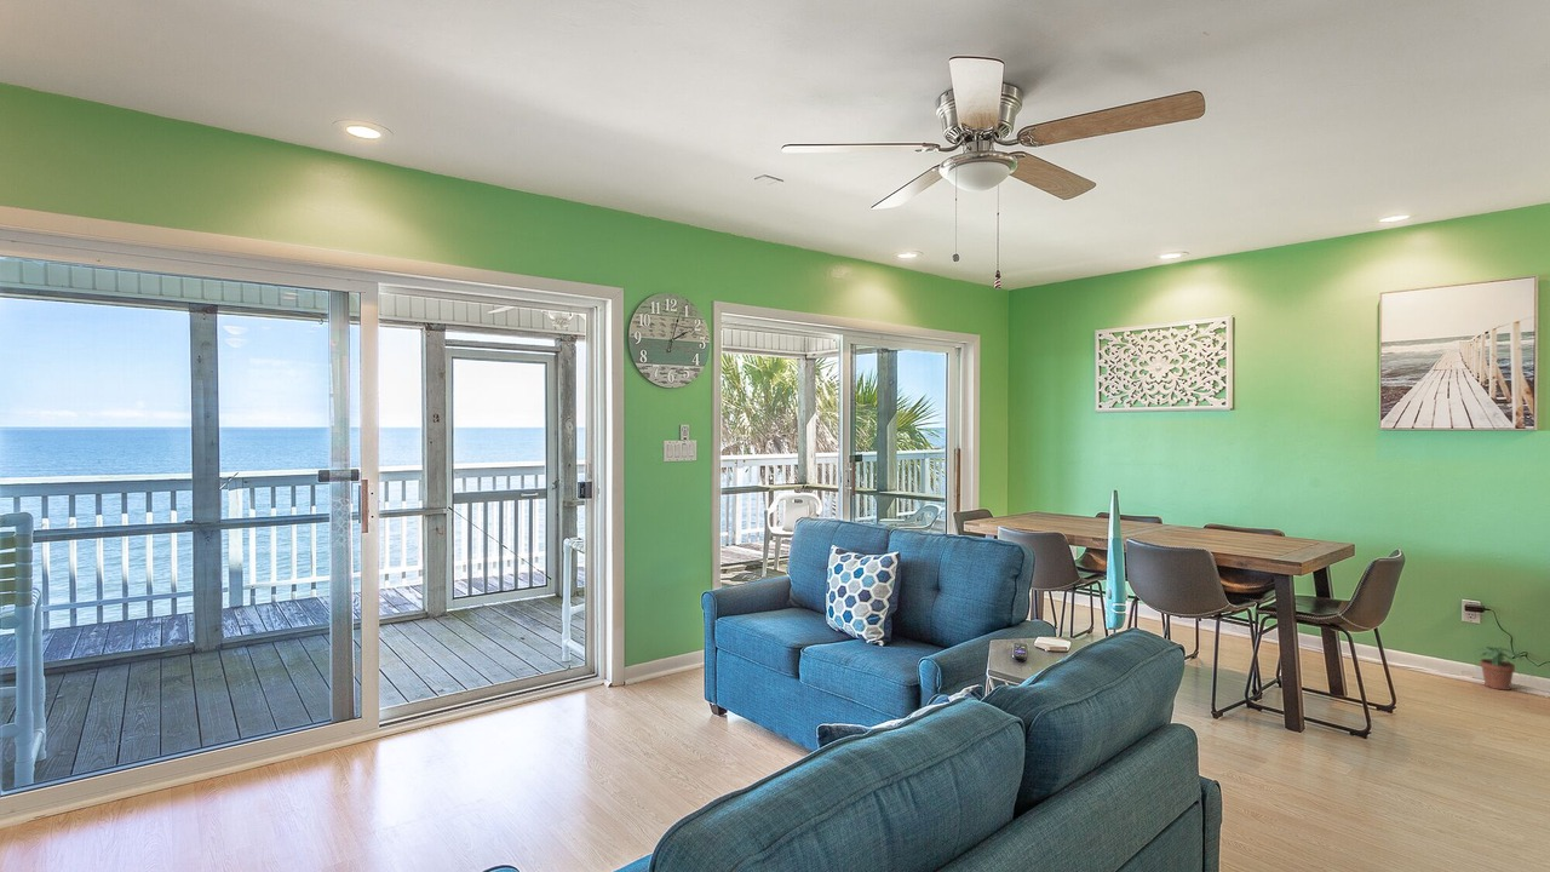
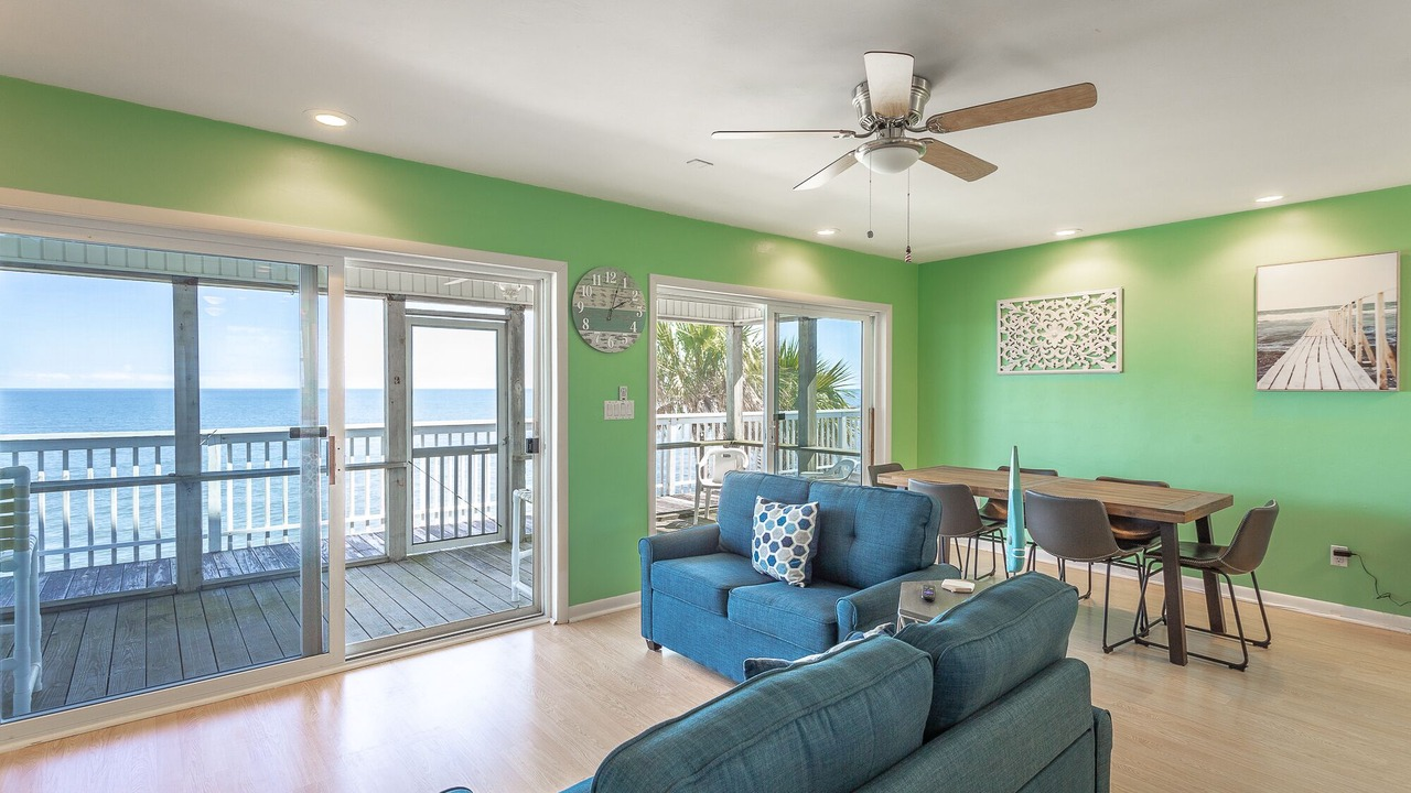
- potted plant (1497, 667)
